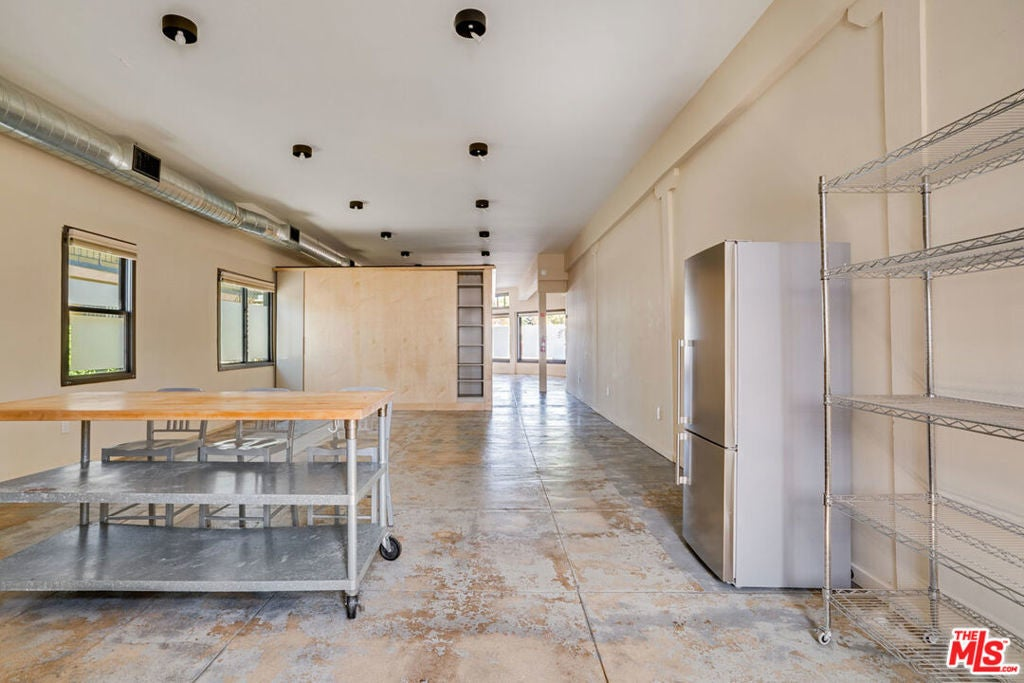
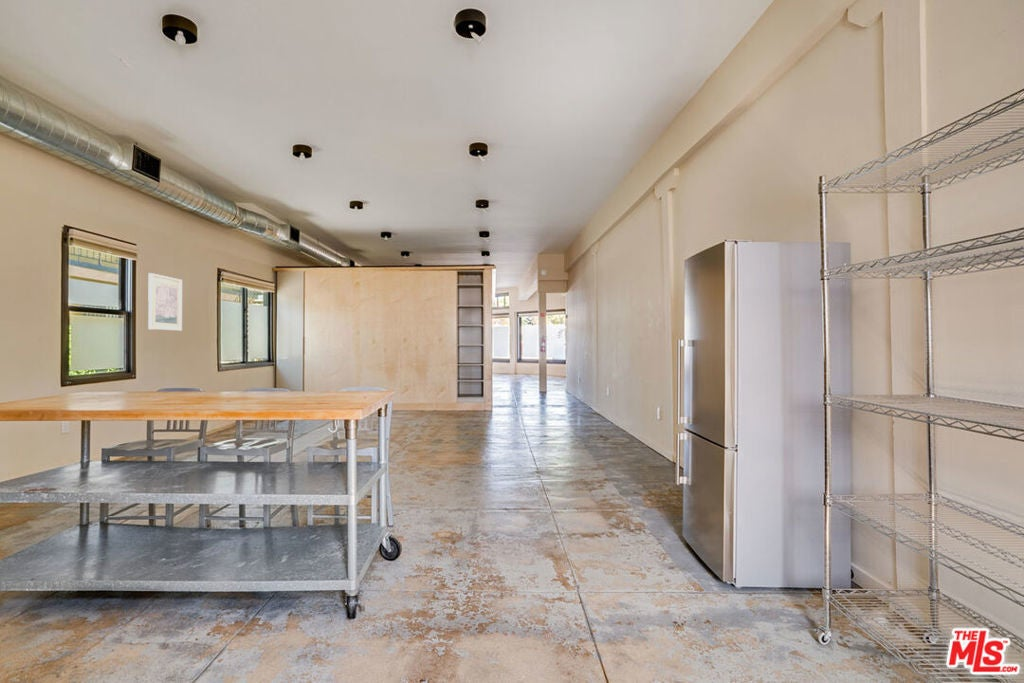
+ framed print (166, 303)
